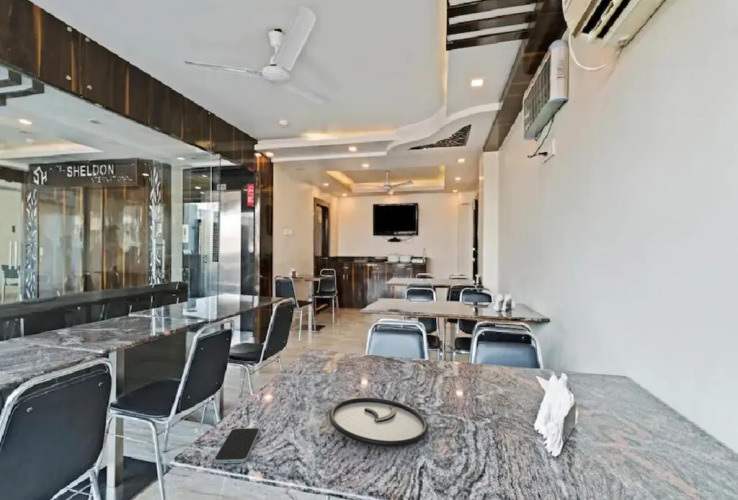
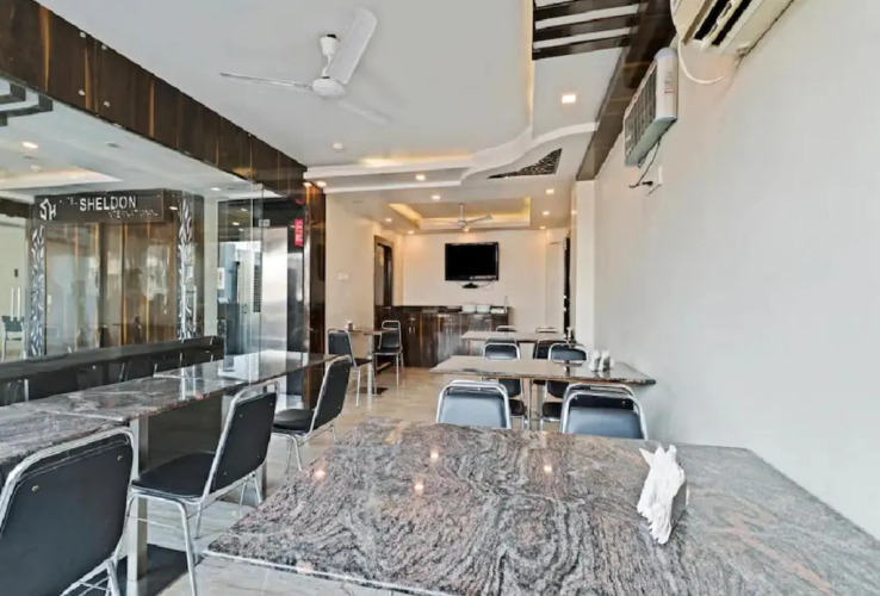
- plate (378, 419)
- smartphone (238, 444)
